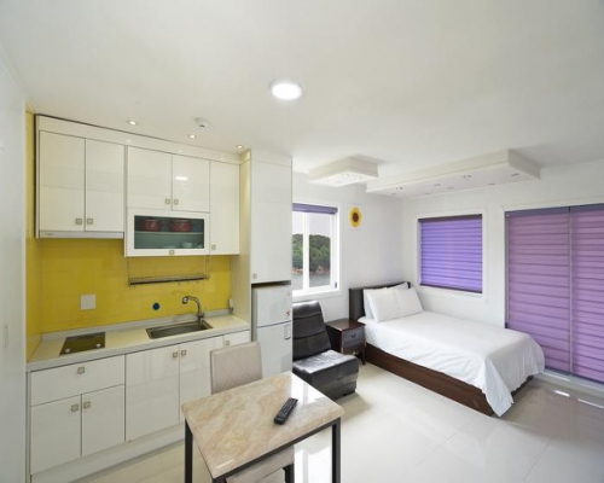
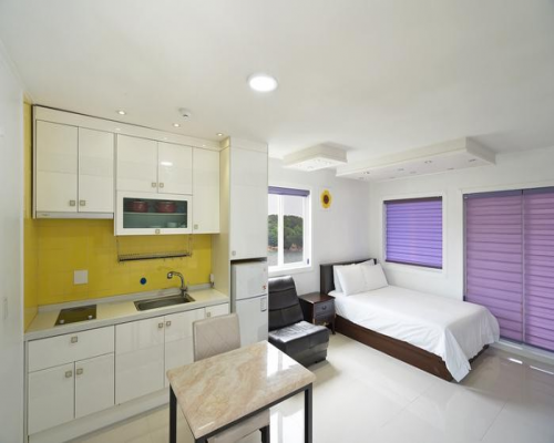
- remote control (286, 409)
